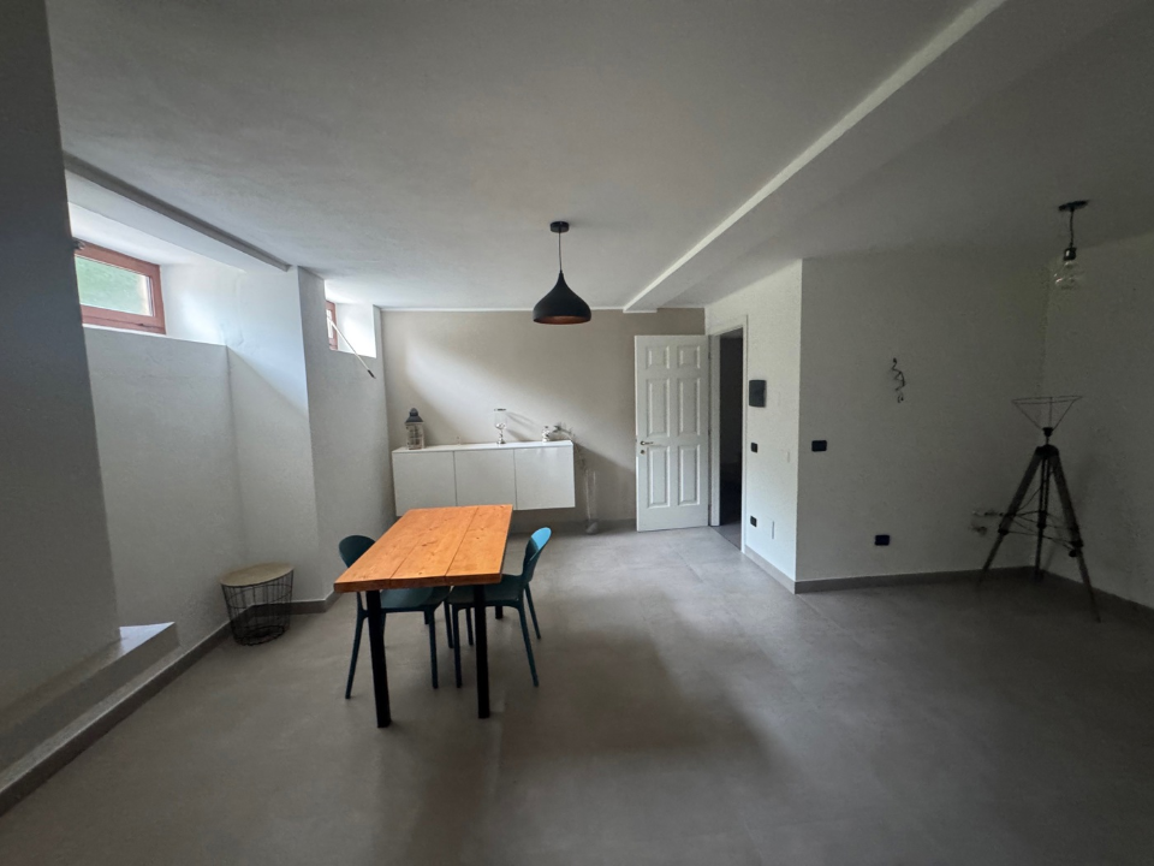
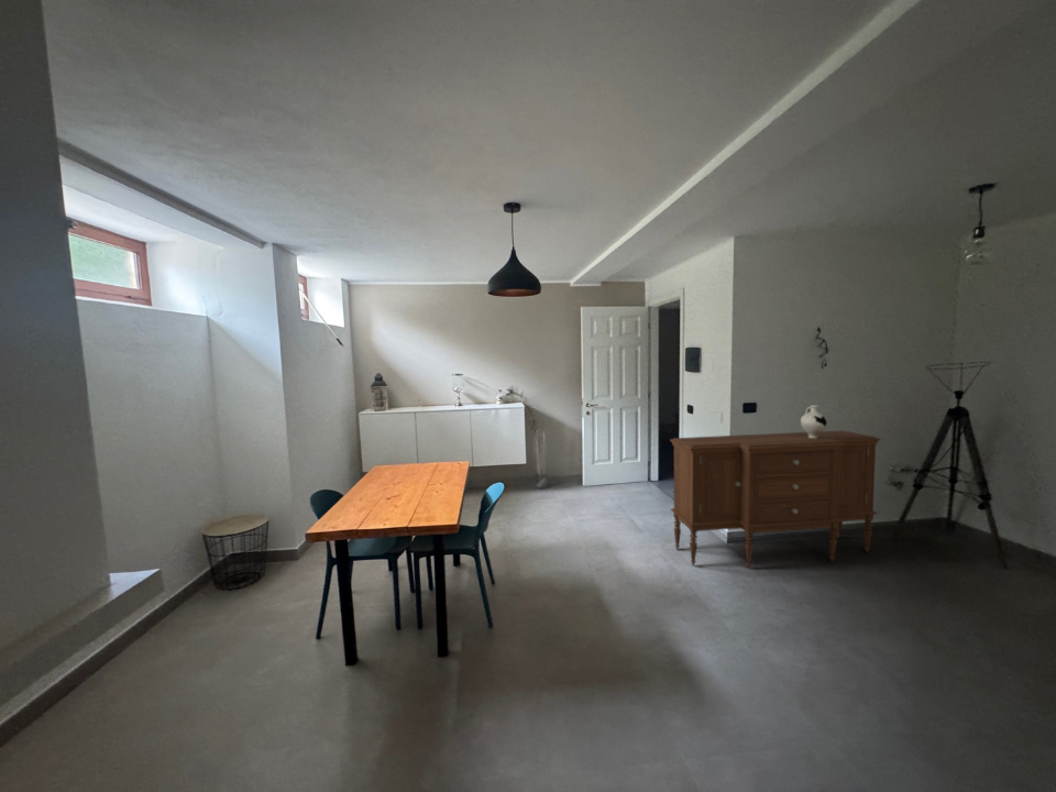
+ decorative vase (813, 421)
+ sideboard (774, 496)
